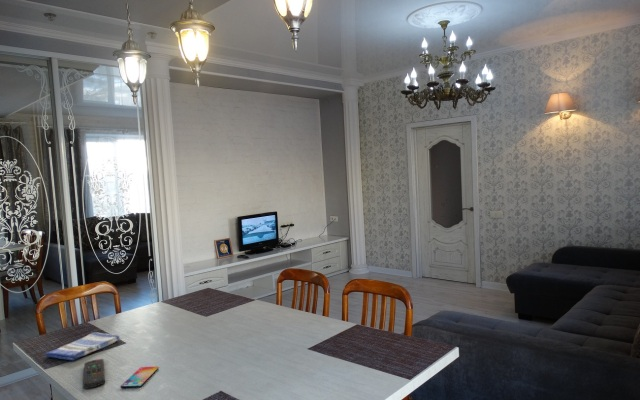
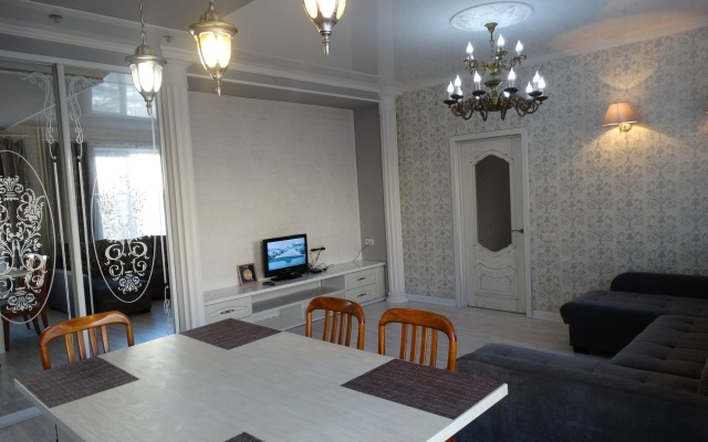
- smartphone (140, 376)
- dish towel (84, 345)
- remote control (94, 372)
